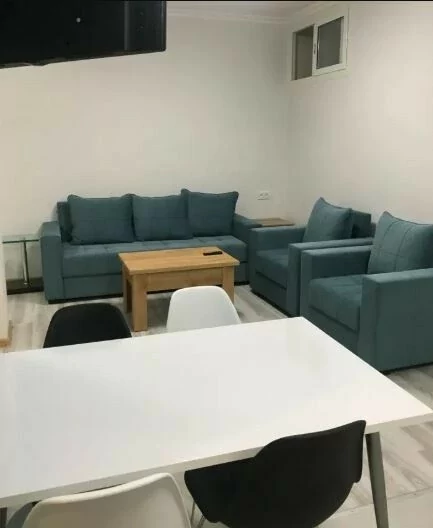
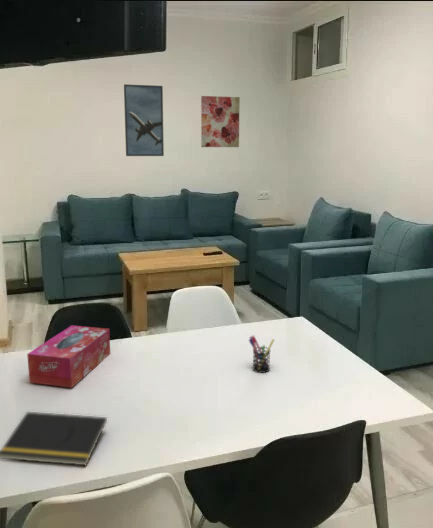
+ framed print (144, 121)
+ notepad (54, 436)
+ tissue box (71, 354)
+ wall art (220, 122)
+ pen holder (260, 353)
